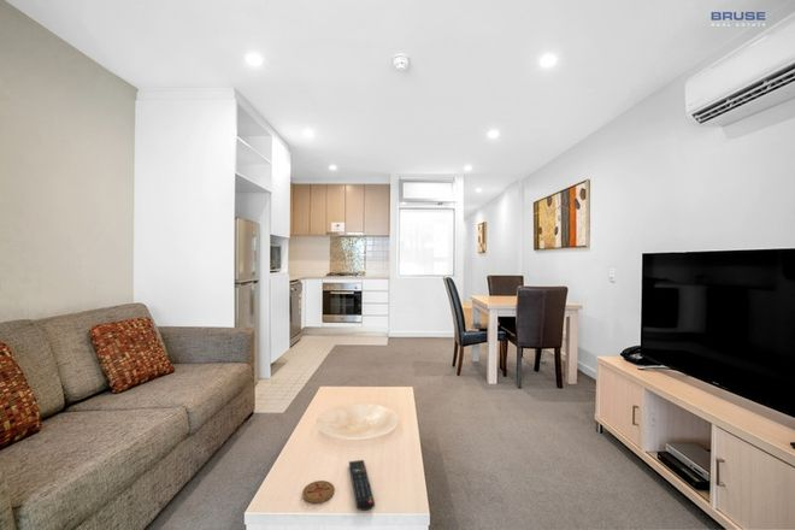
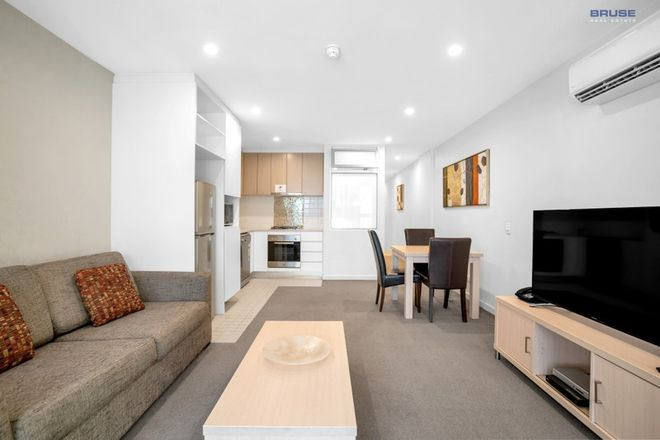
- coaster (318, 490)
- remote control (360, 483)
